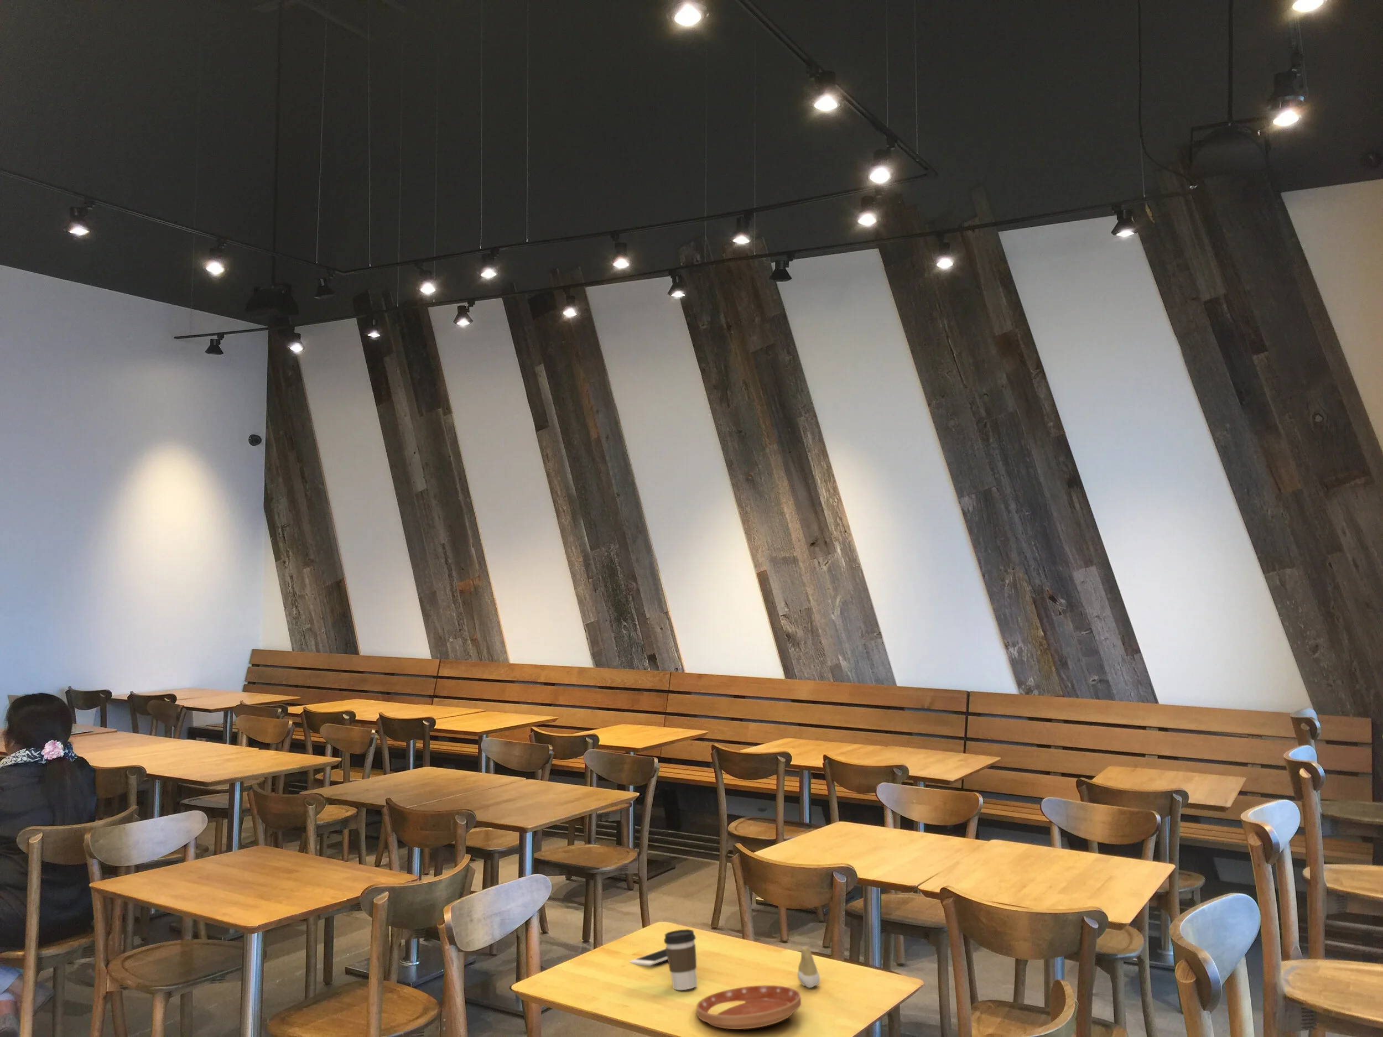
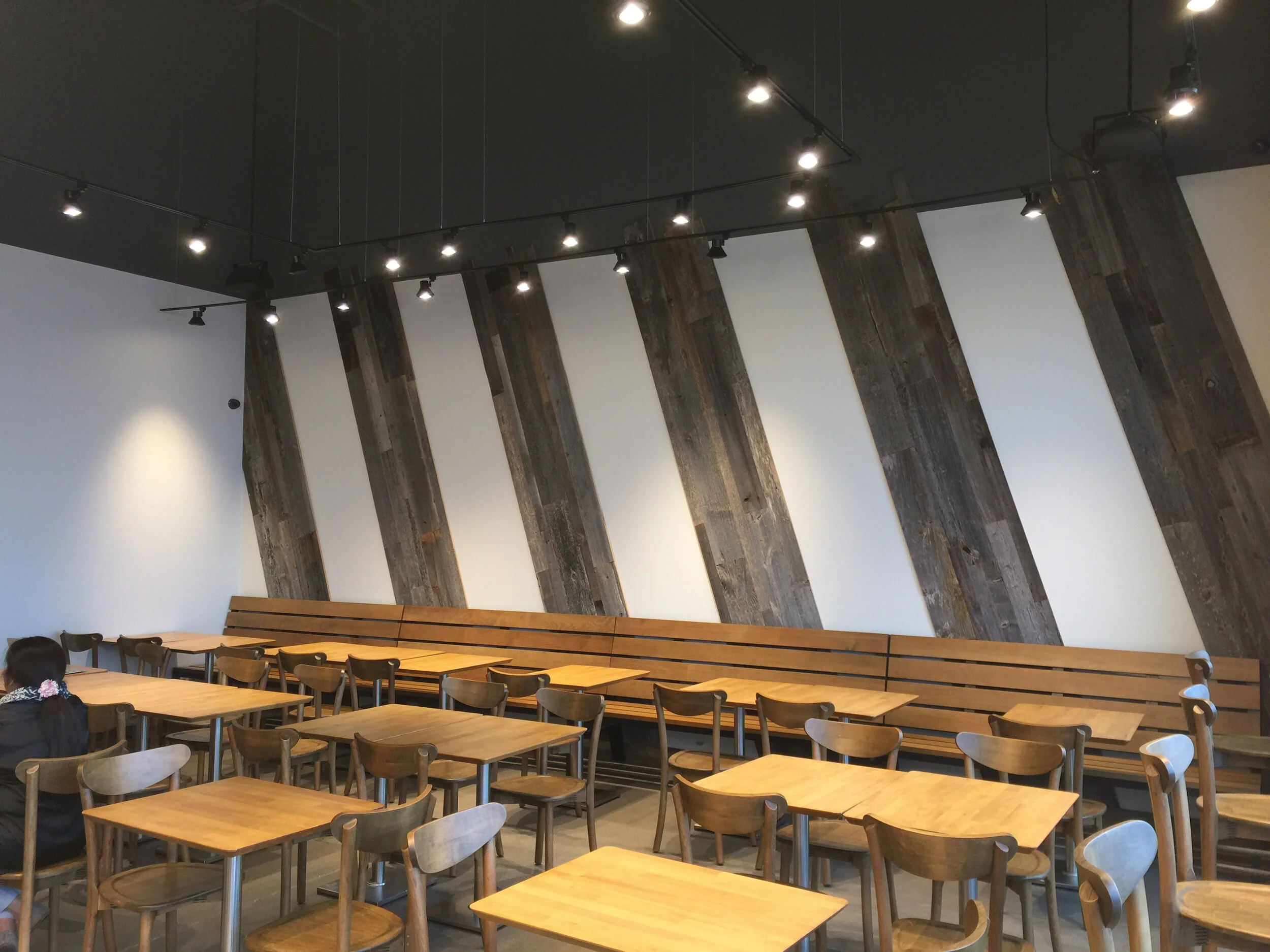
- cell phone (662, 955)
- tooth (808, 964)
- saucer (749, 1008)
- coffee cup (682, 960)
